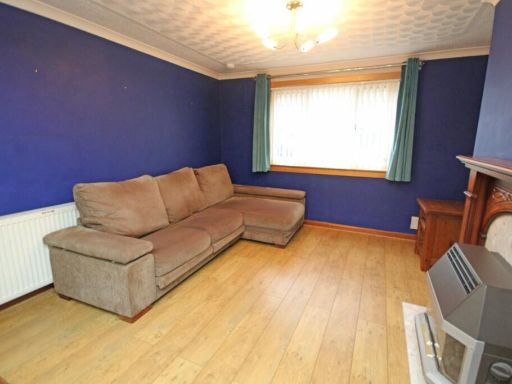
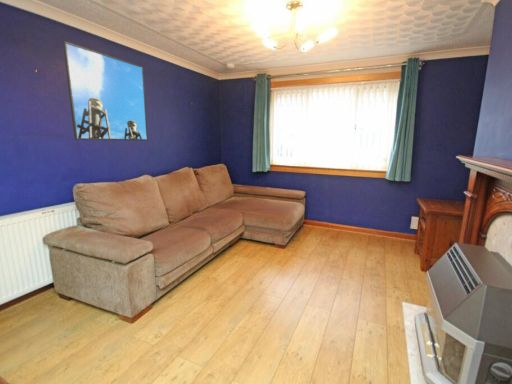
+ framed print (112, 99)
